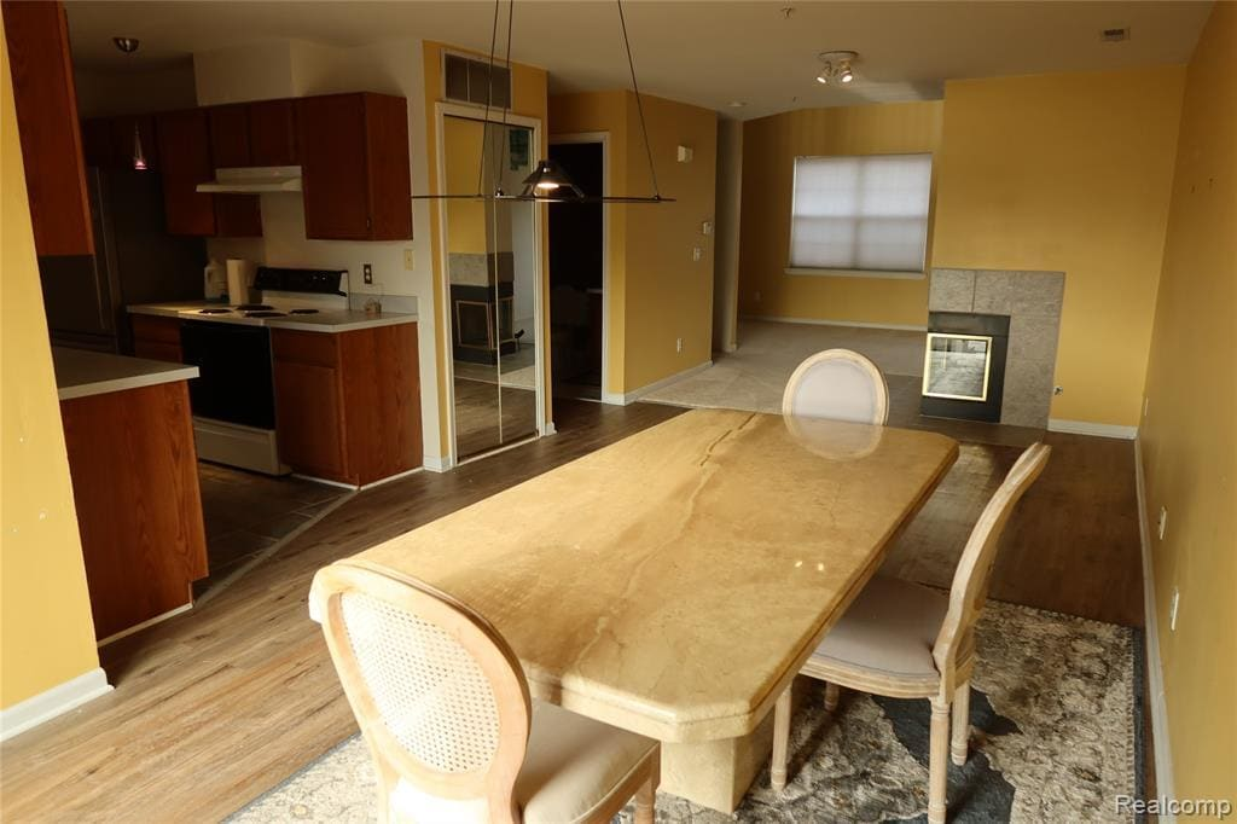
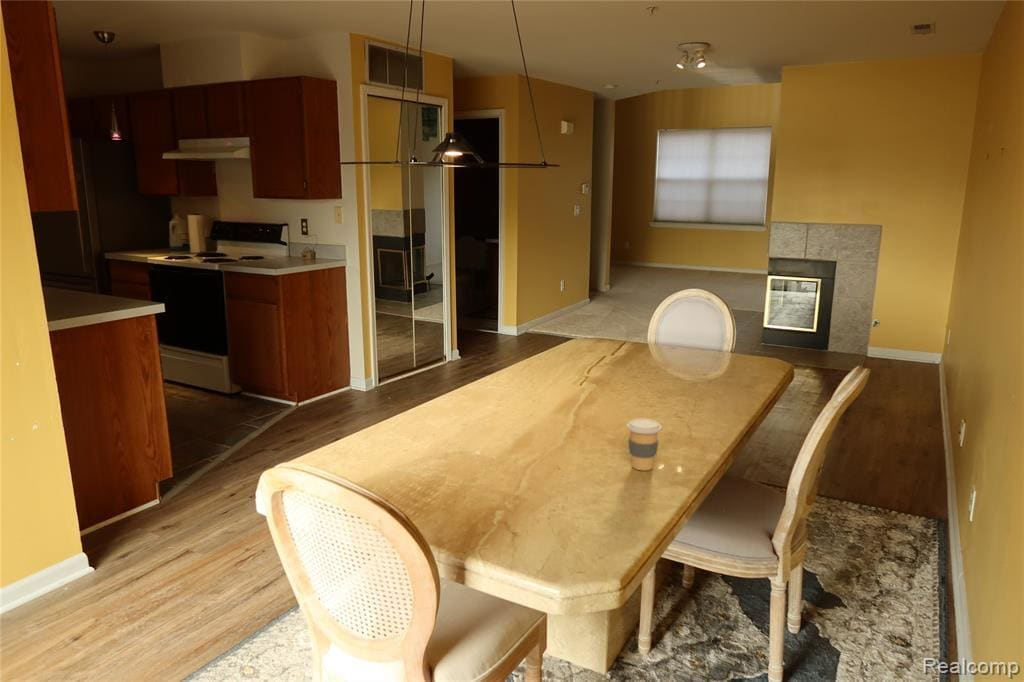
+ coffee cup (643, 444)
